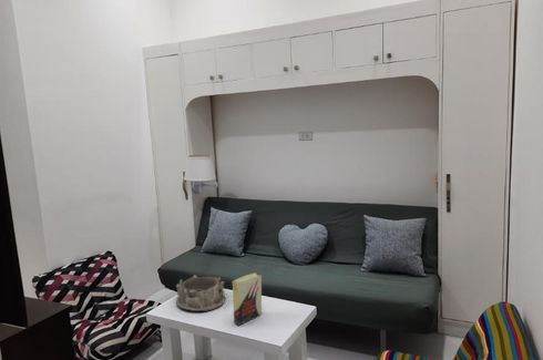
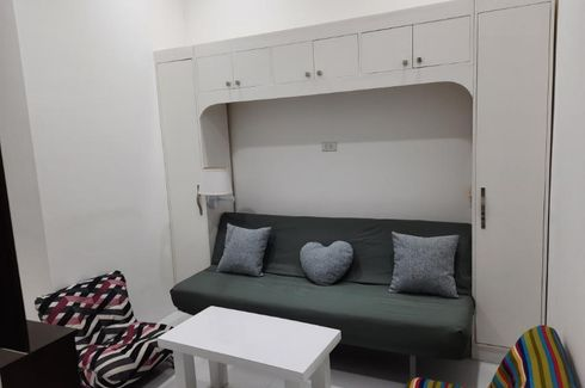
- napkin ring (201, 290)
- book (247, 298)
